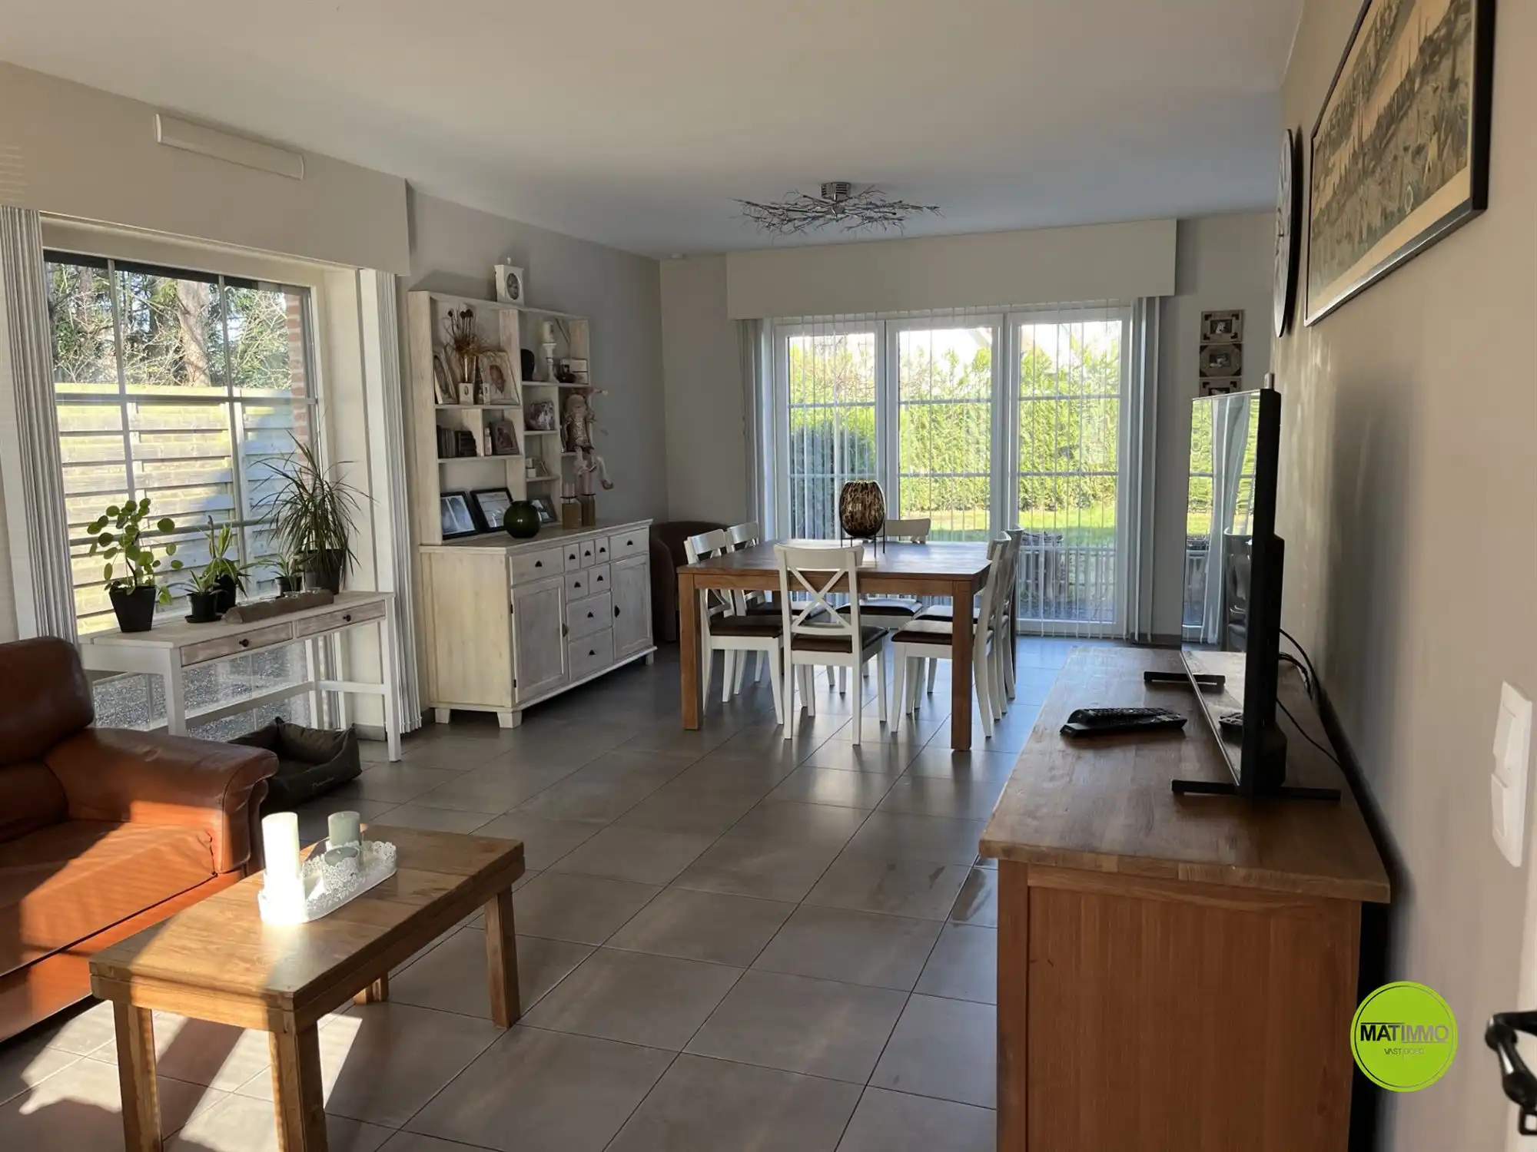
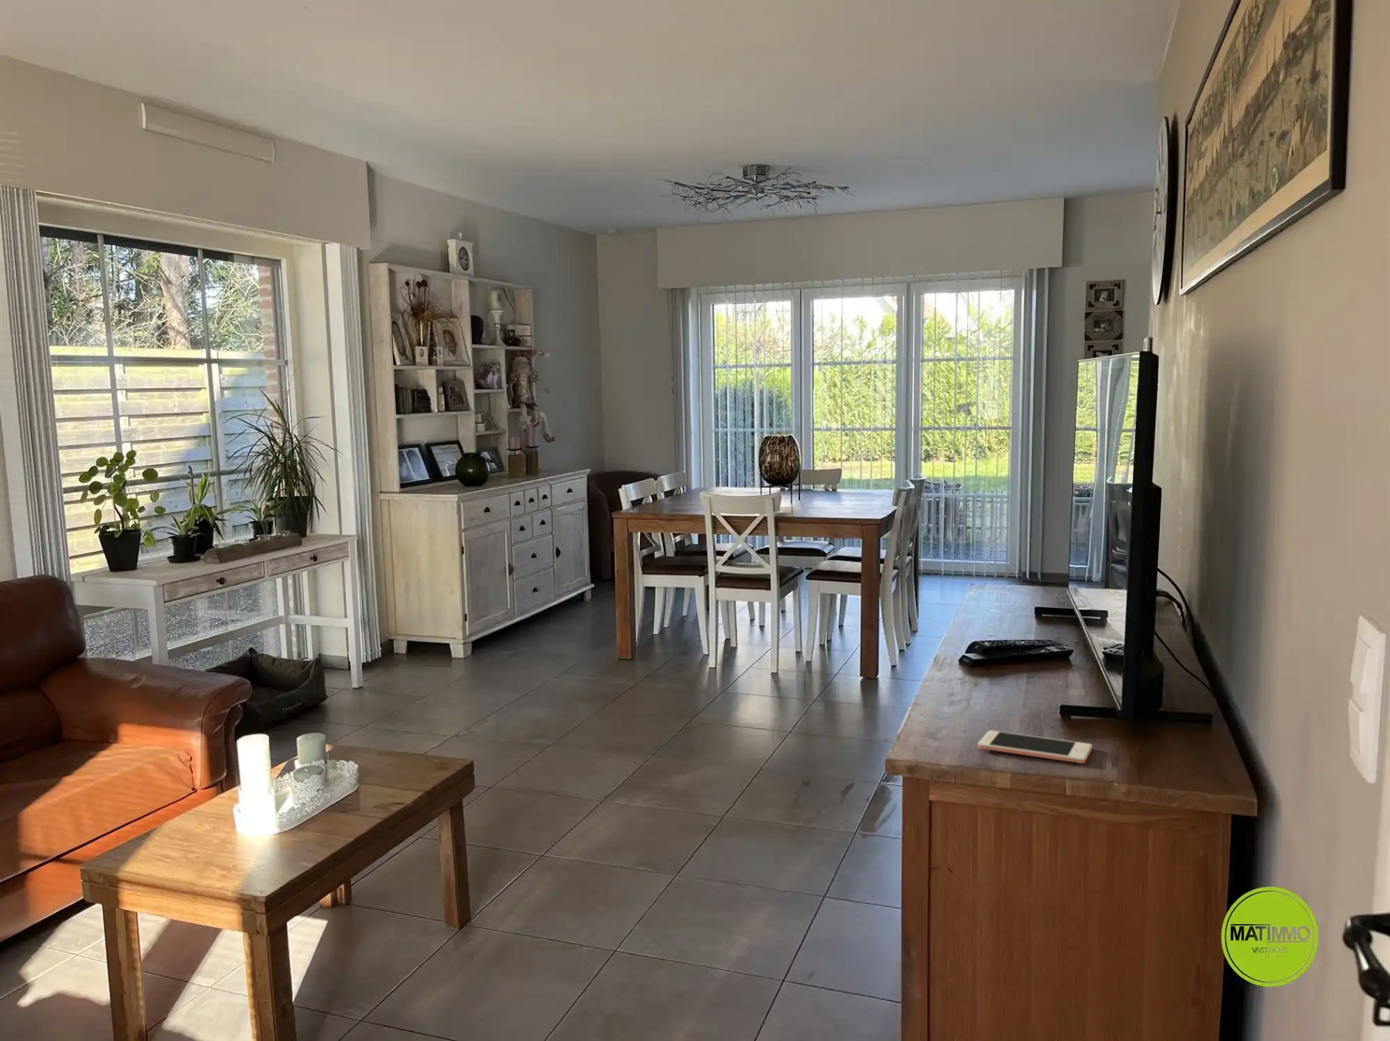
+ cell phone (1034, 746)
